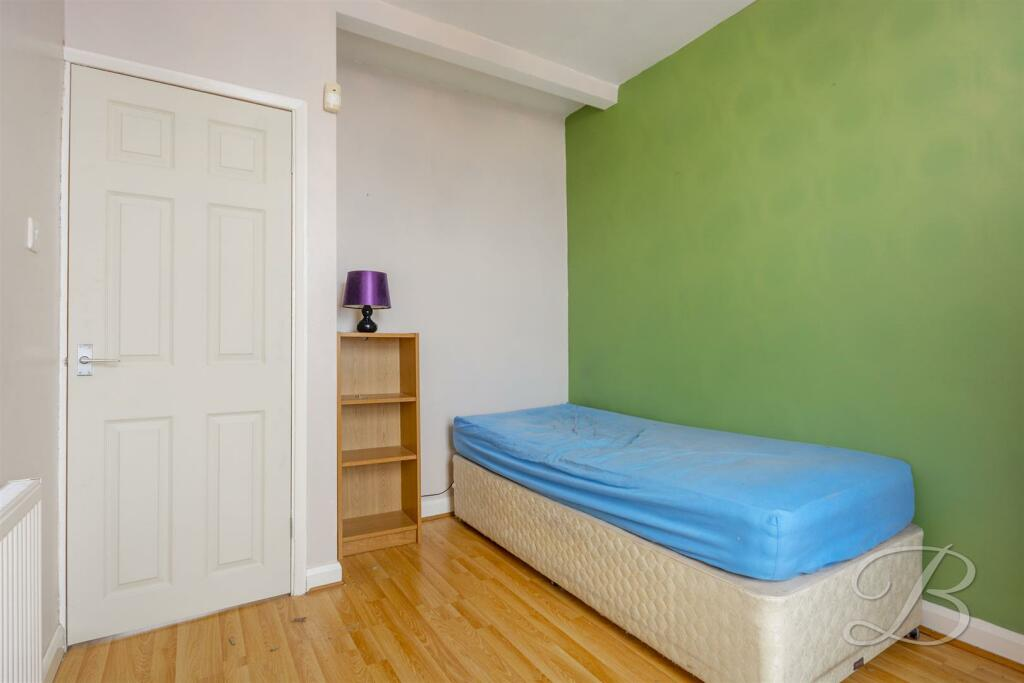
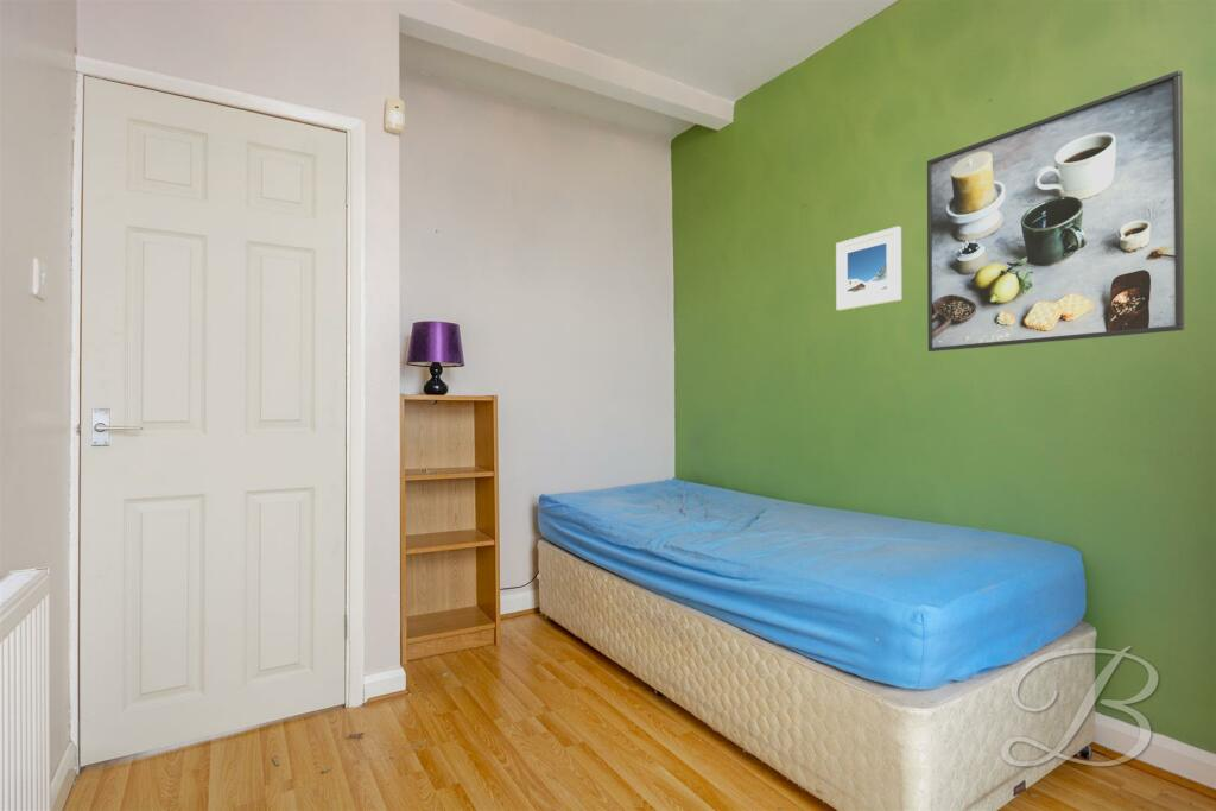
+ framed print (867, 270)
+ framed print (1036, 232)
